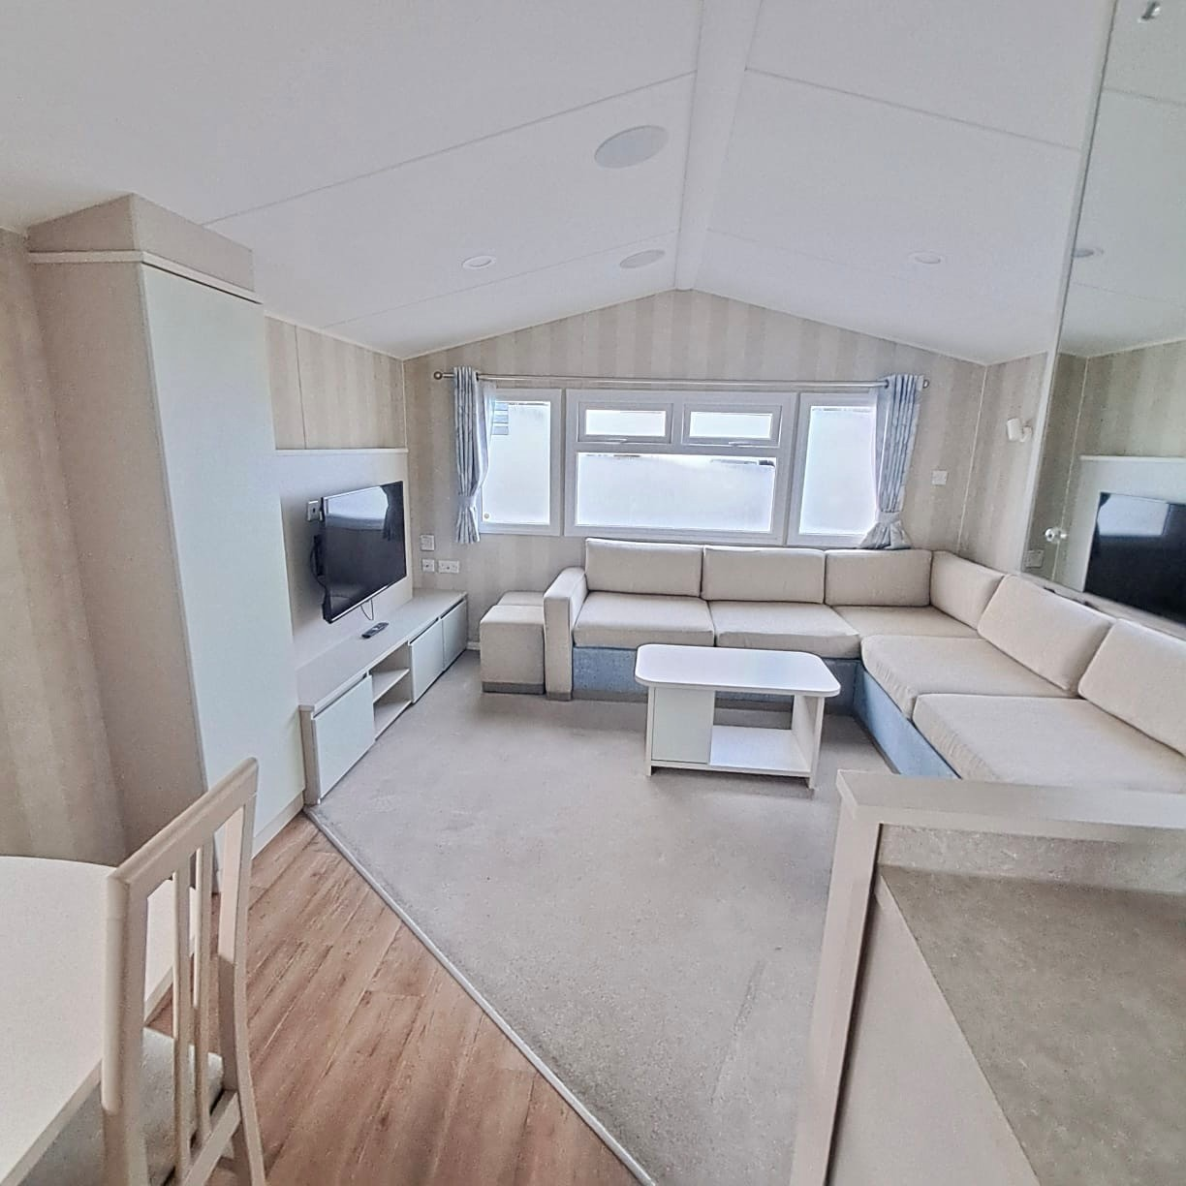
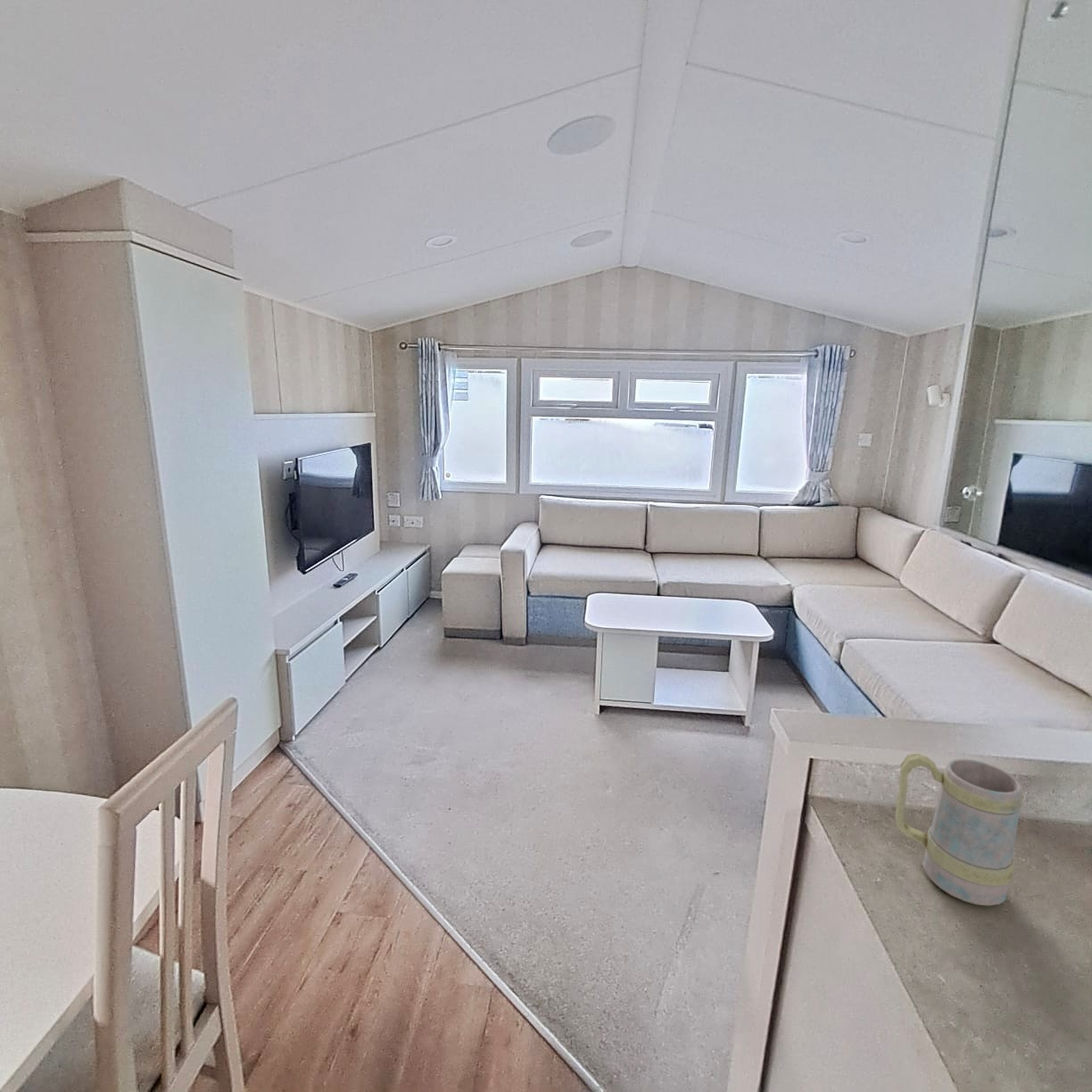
+ mug (954, 821)
